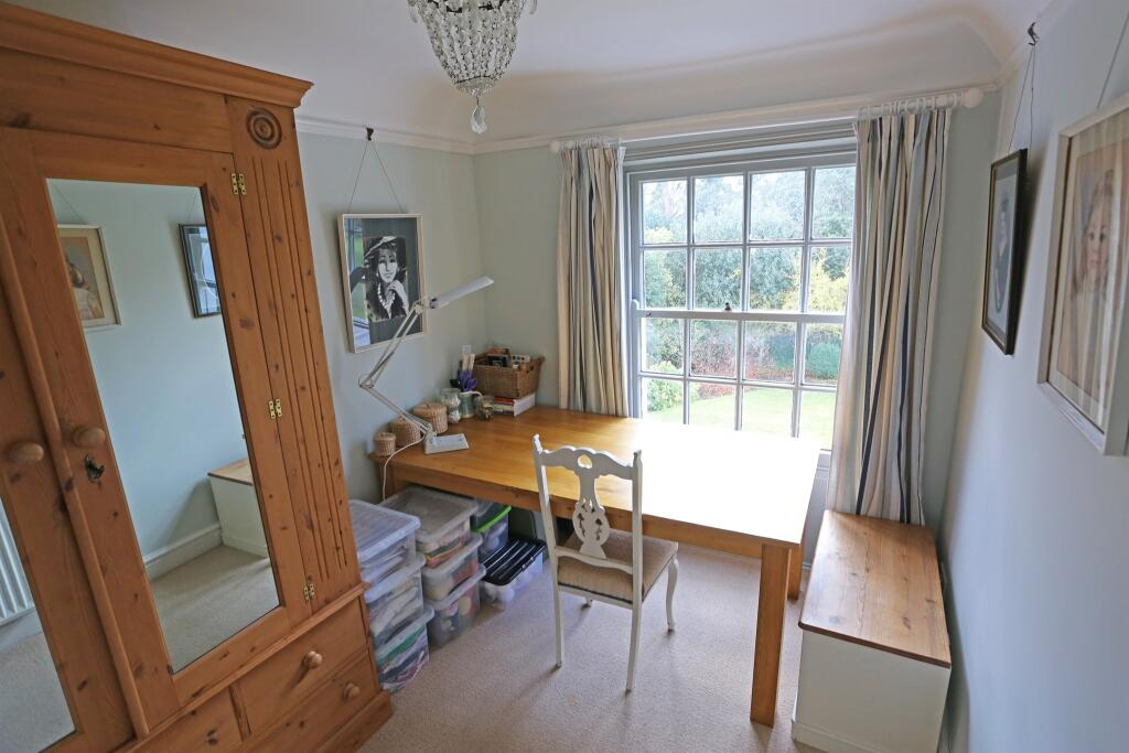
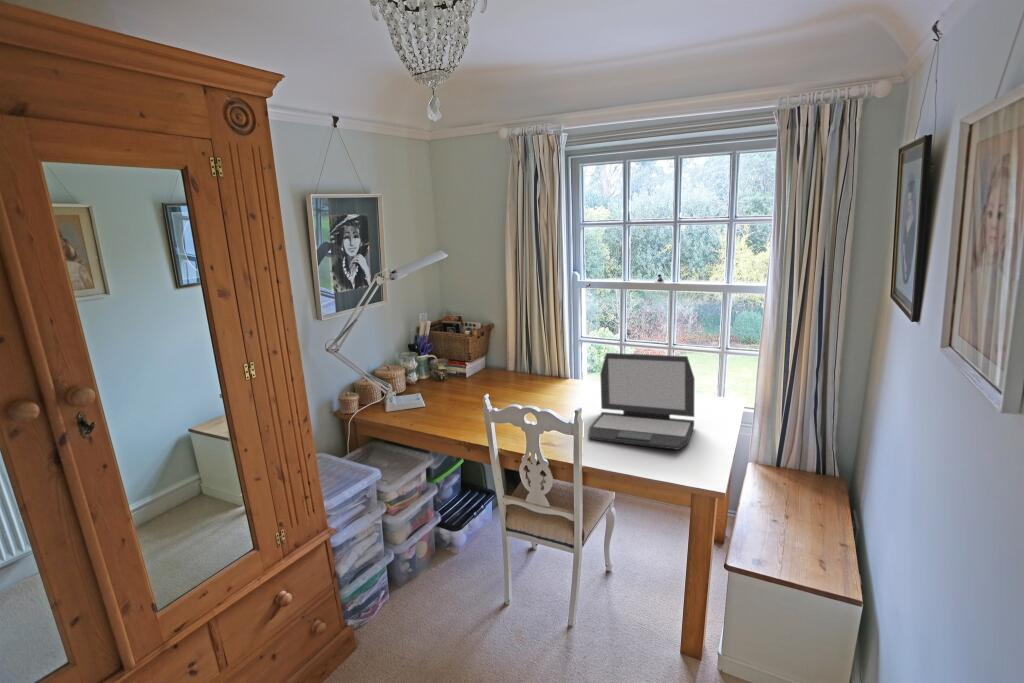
+ laptop (638, 397)
